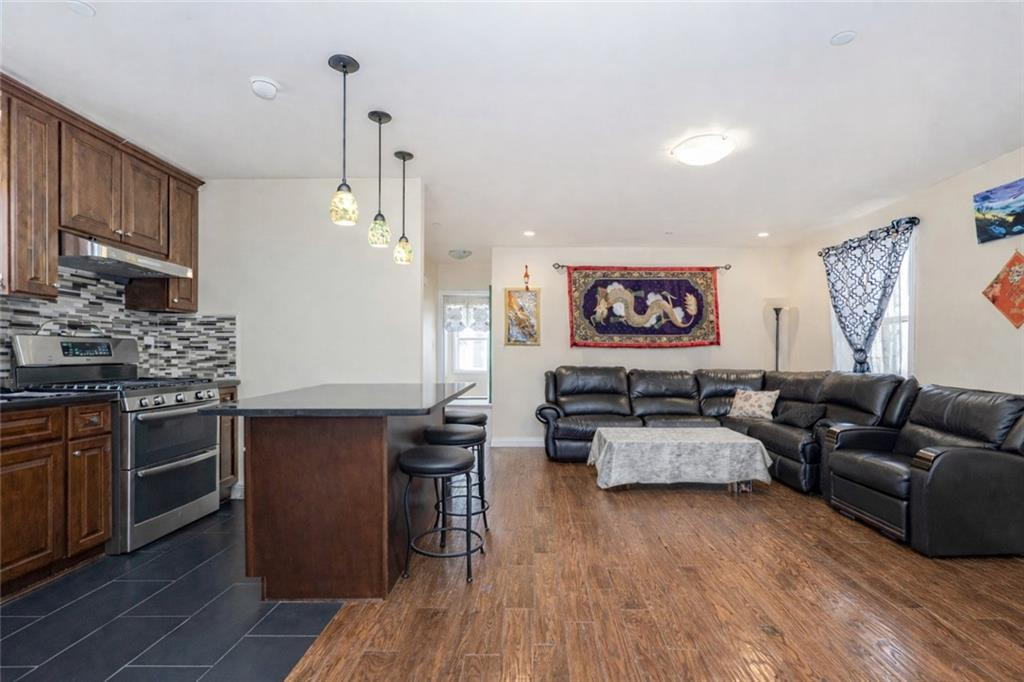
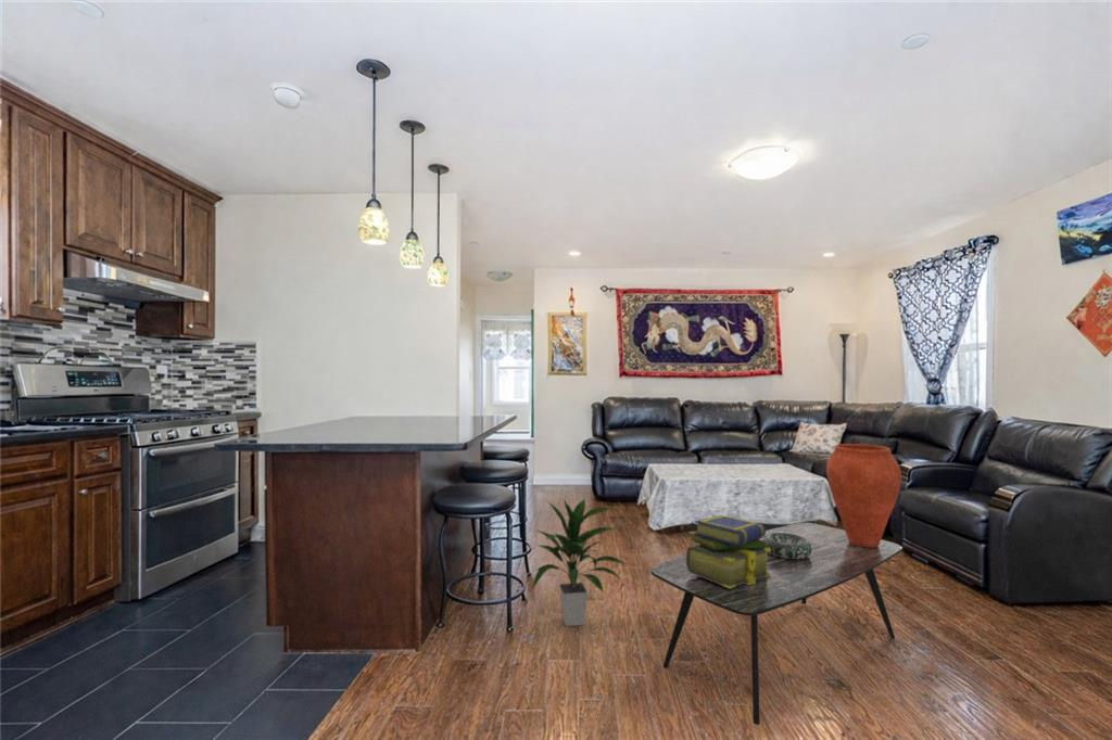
+ coffee table (784, 603)
+ decorative bowl (786, 545)
+ indoor plant (574, 557)
+ stack of books (728, 546)
+ vase (862, 495)
